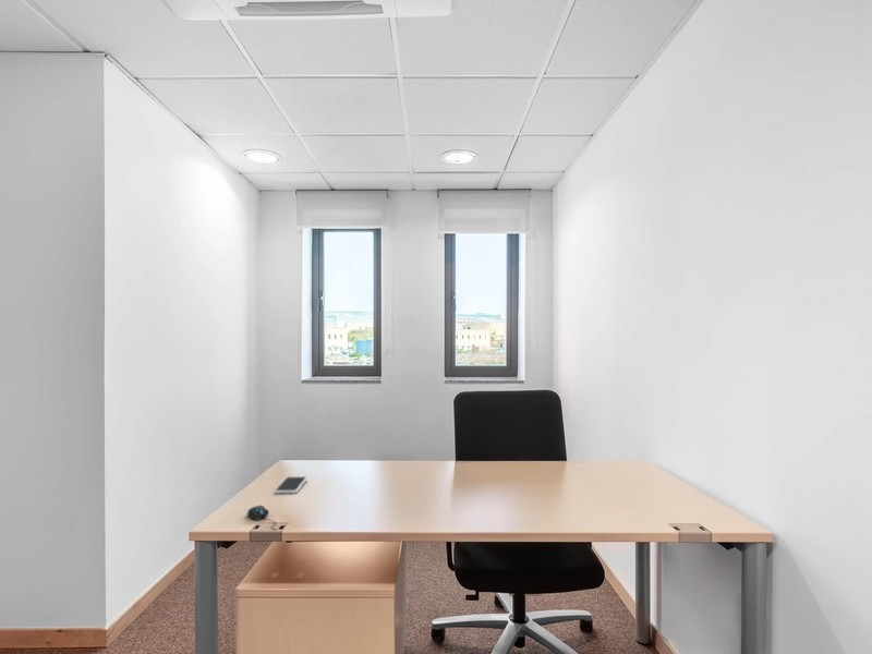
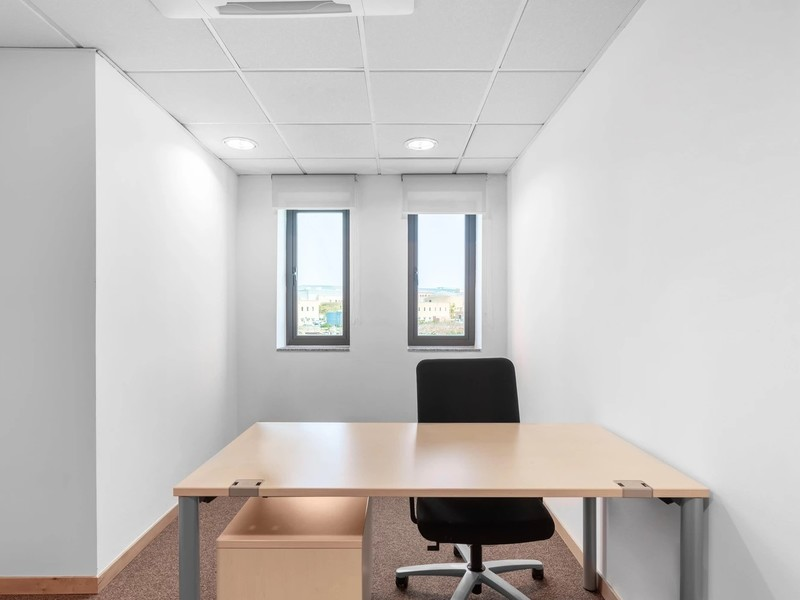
- smartphone (291, 484)
- mouse (262, 516)
